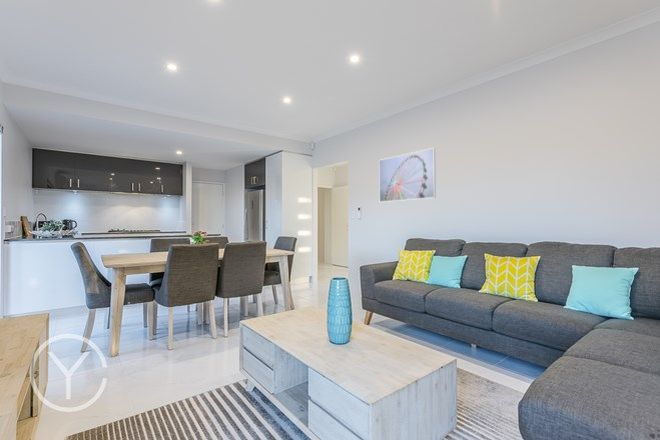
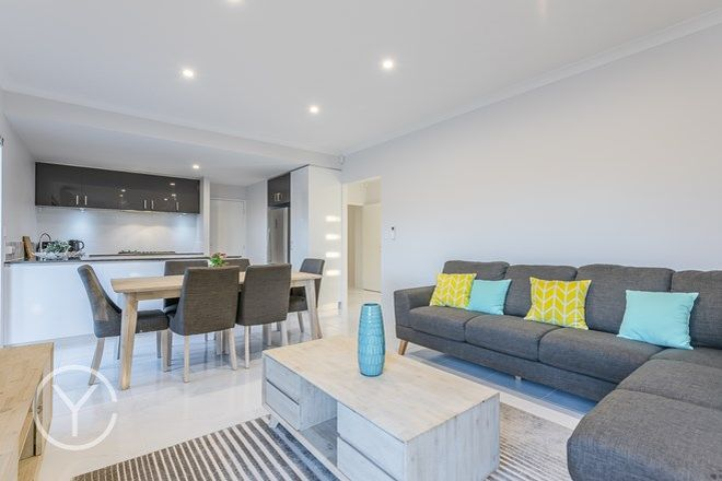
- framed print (405, 177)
